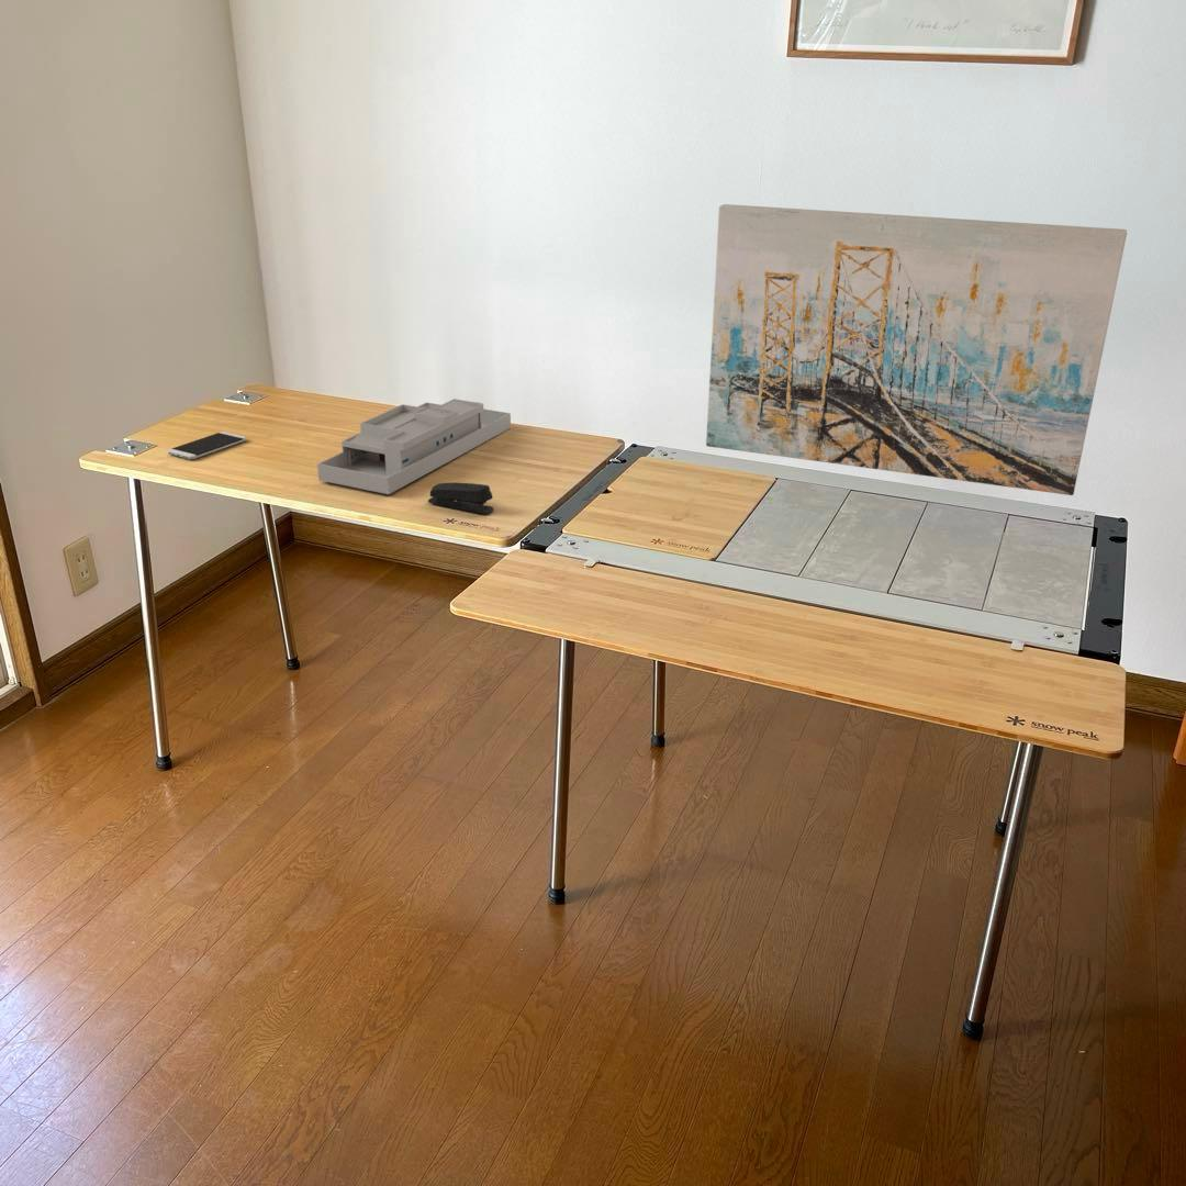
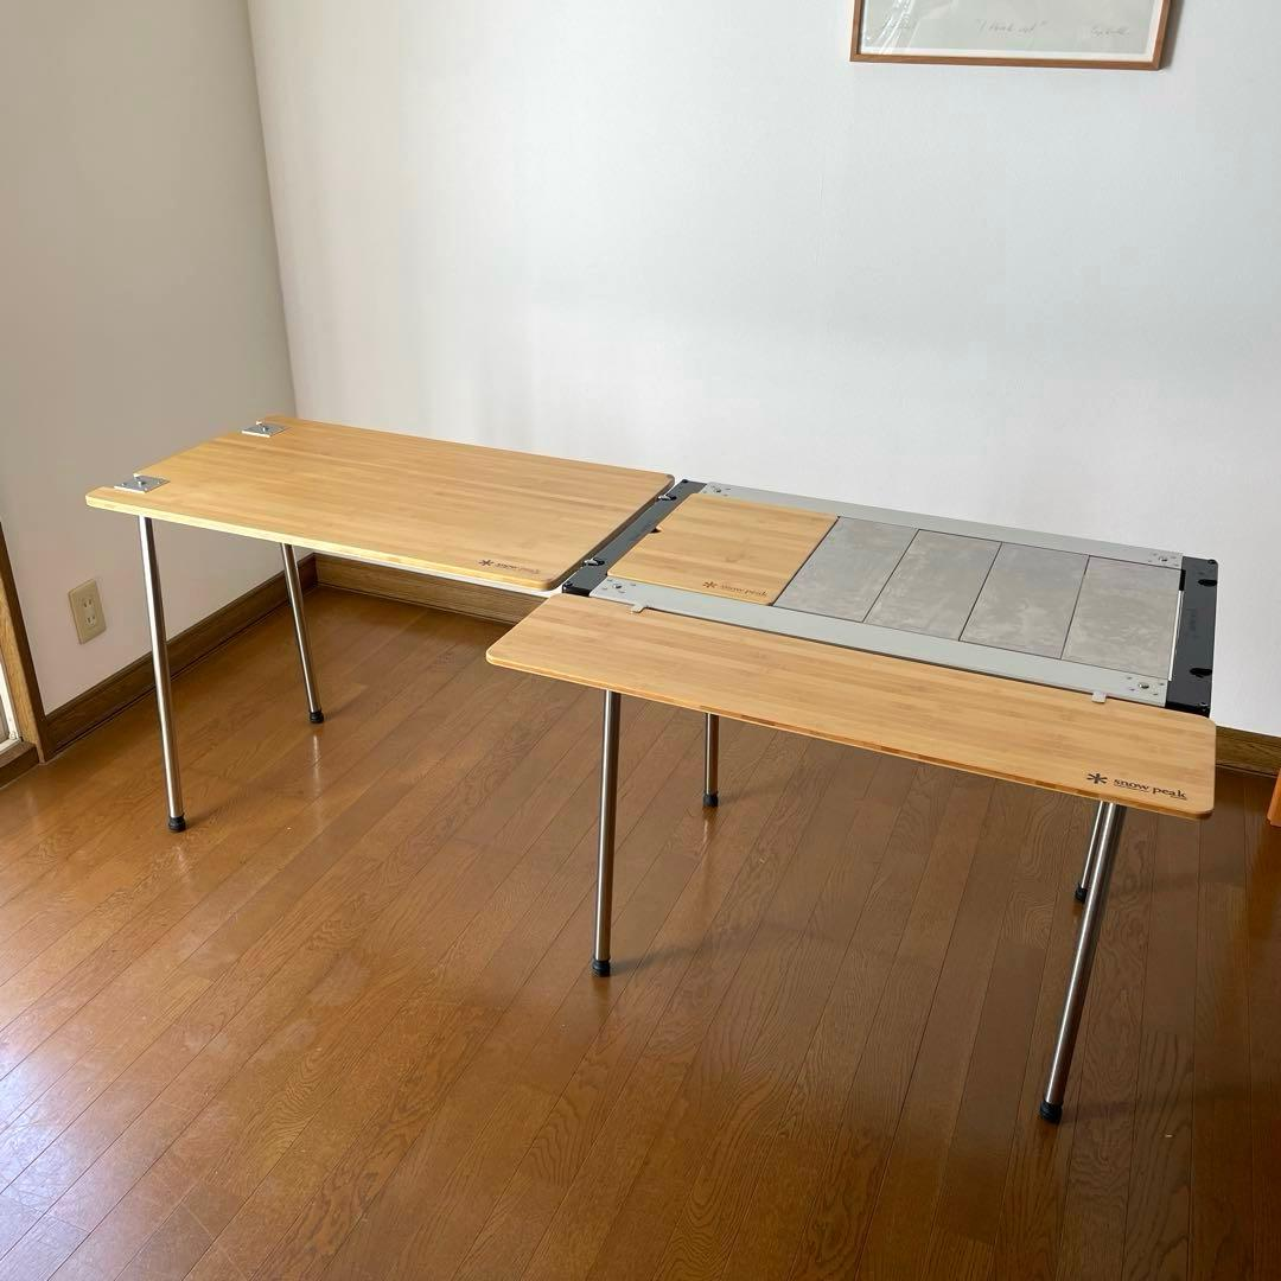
- wall art (895, 348)
- desk organizer (419, 433)
- stapler (459, 493)
- smartphone (208, 445)
